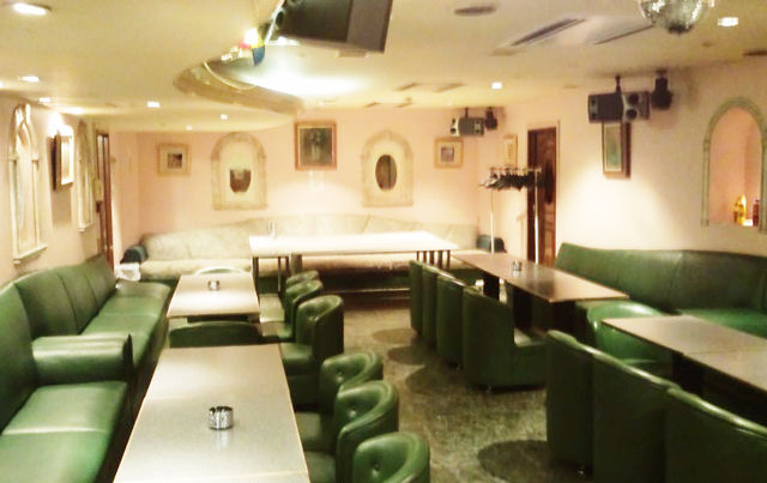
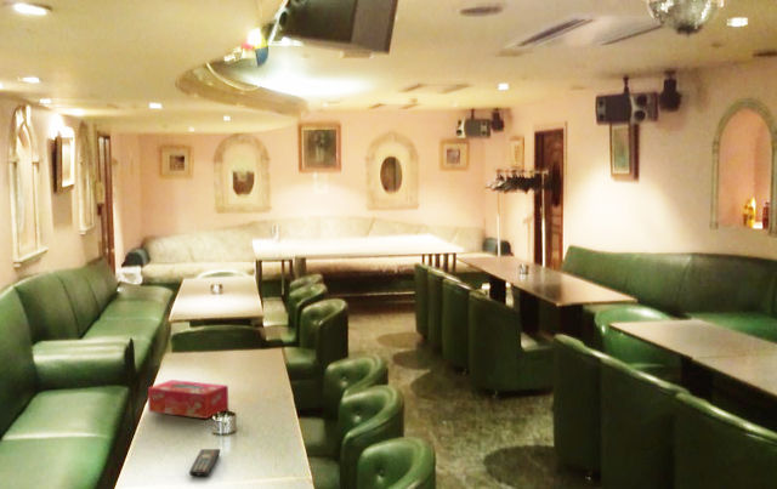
+ remote control (205, 461)
+ tissue box (188, 398)
